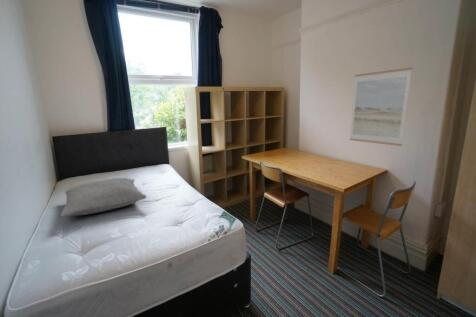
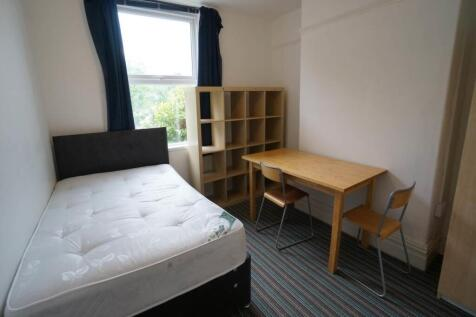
- wall art (377, 108)
- pillow (104, 194)
